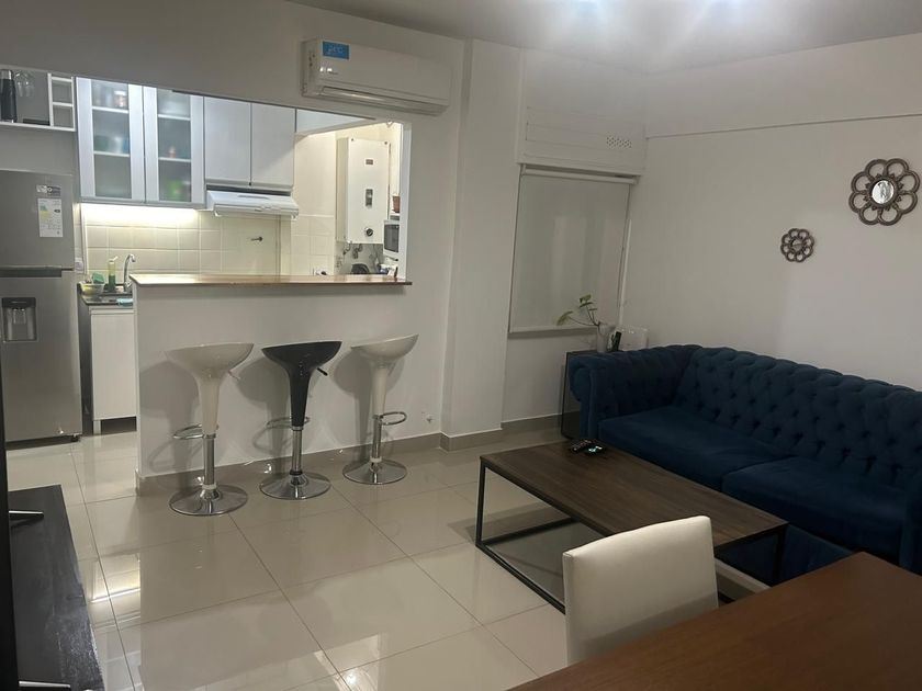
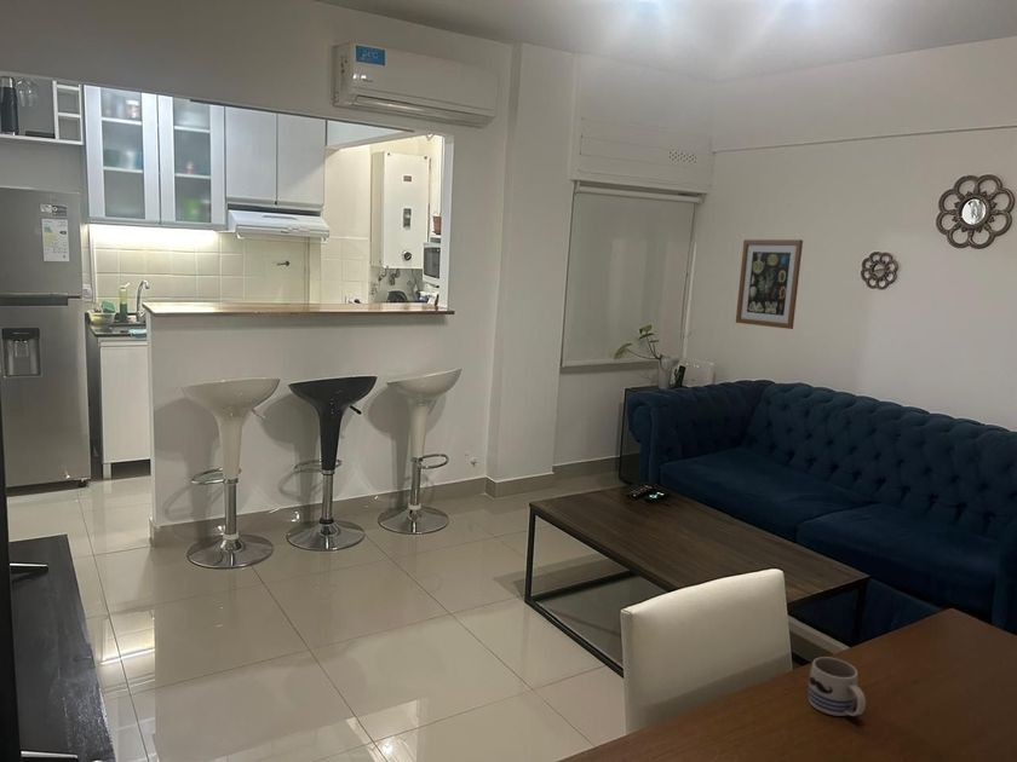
+ wall art (768, 283)
+ mug (838, 689)
